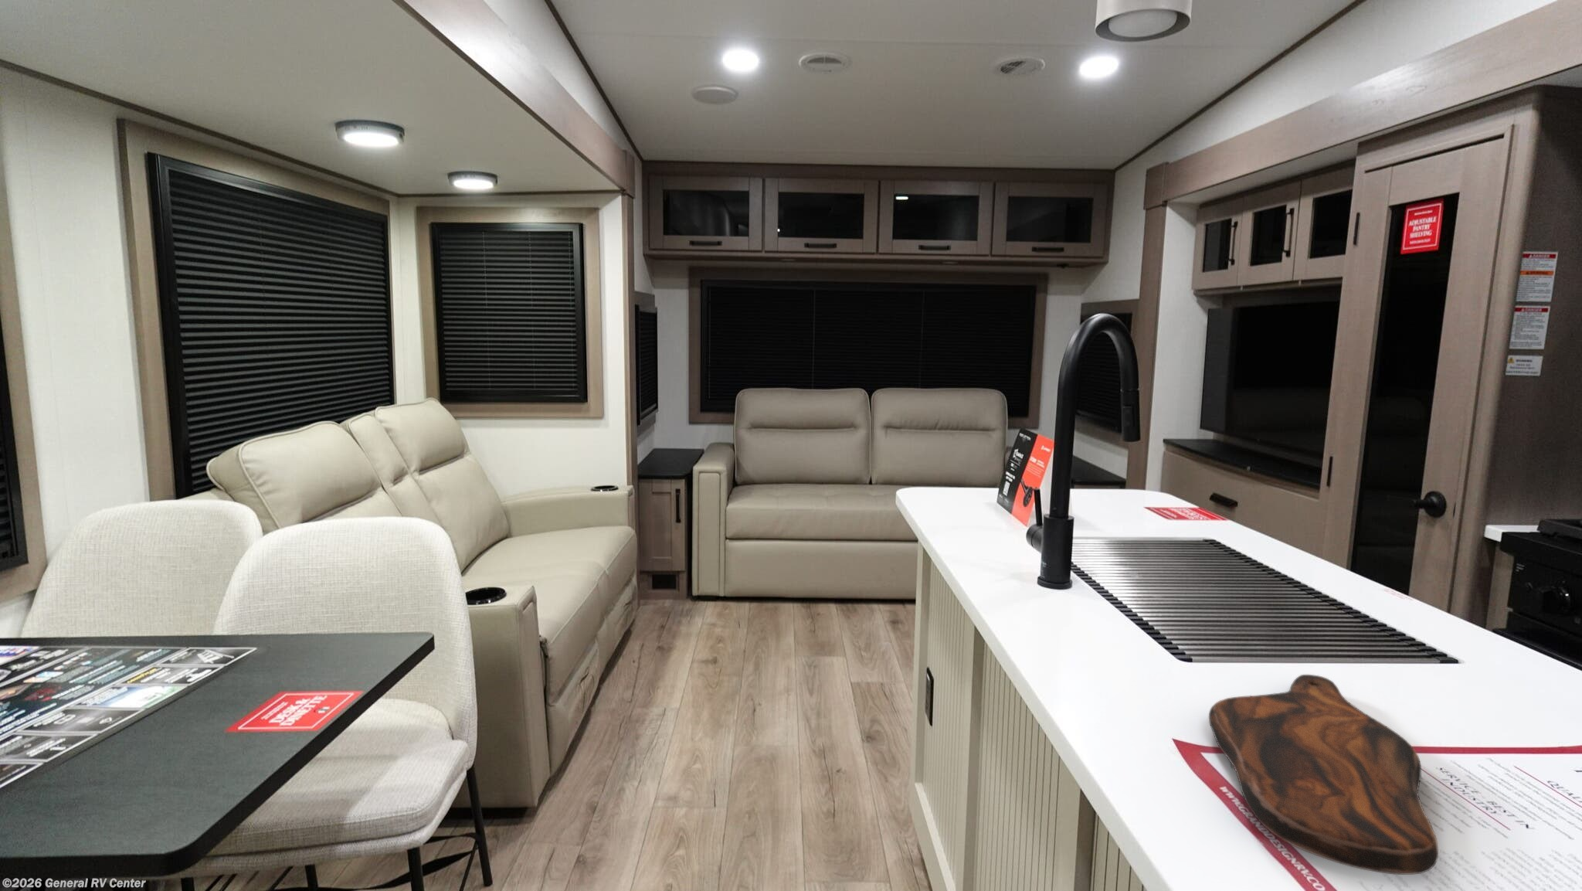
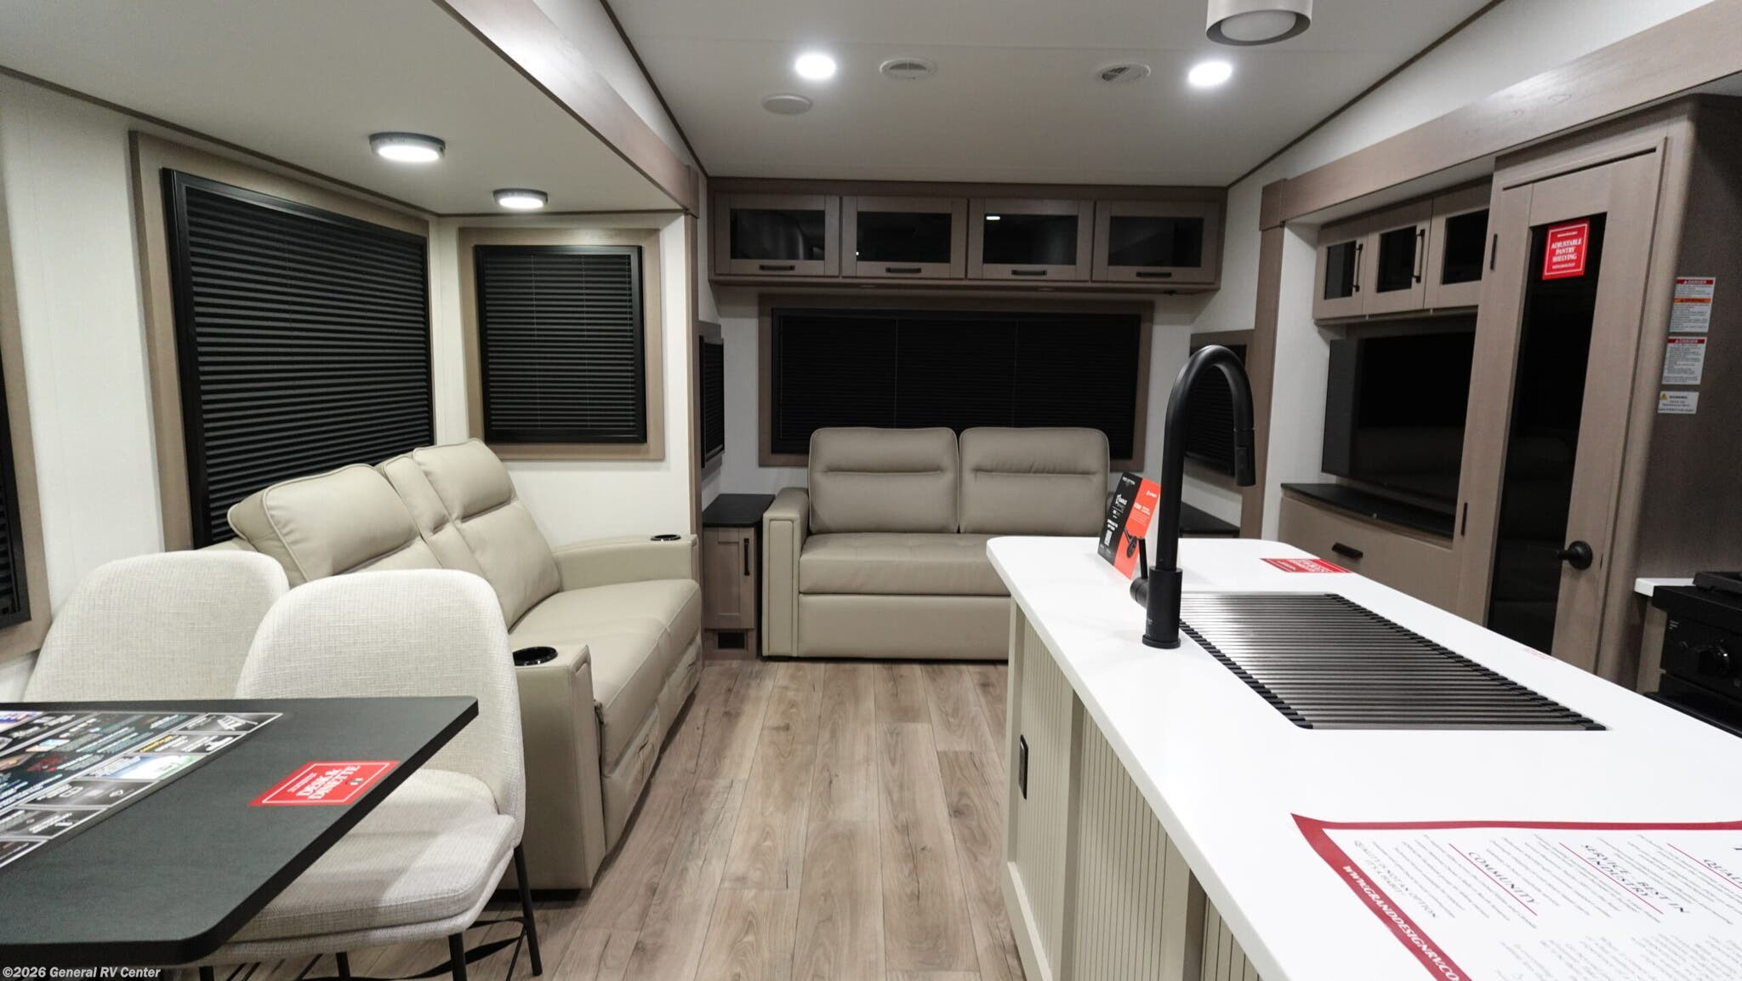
- cutting board (1309, 744)
